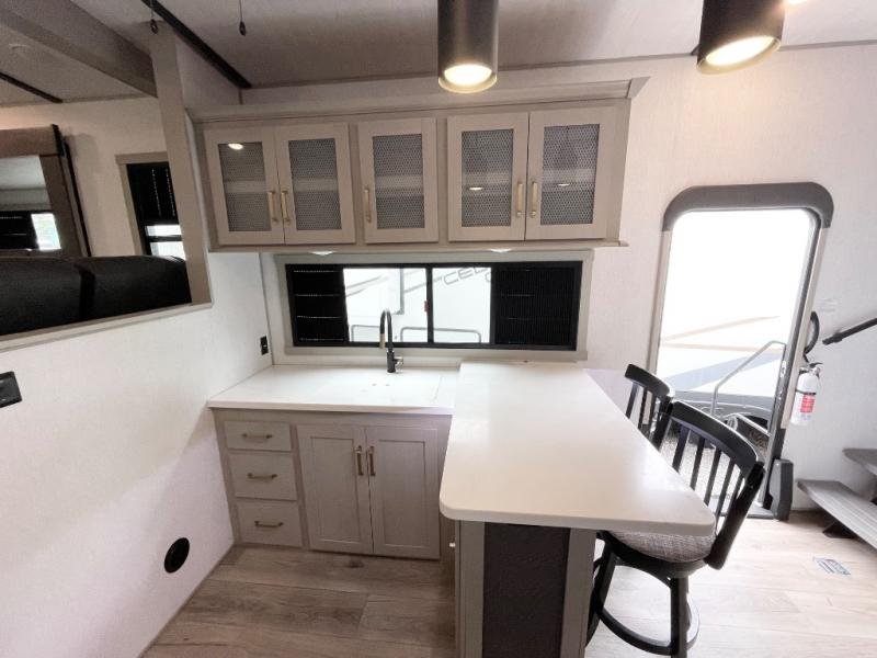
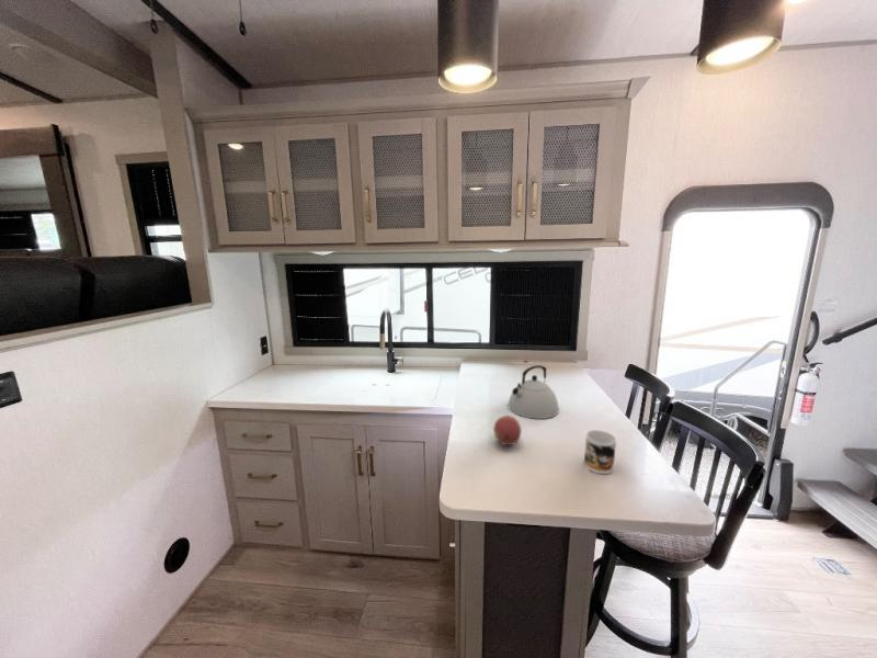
+ kettle (533, 387)
+ mug (597, 447)
+ fruit (506, 429)
